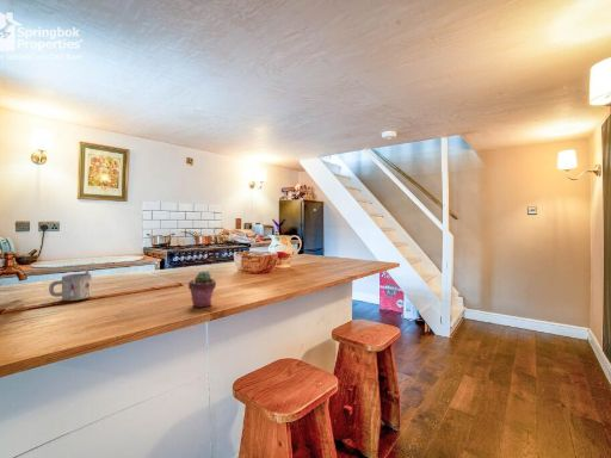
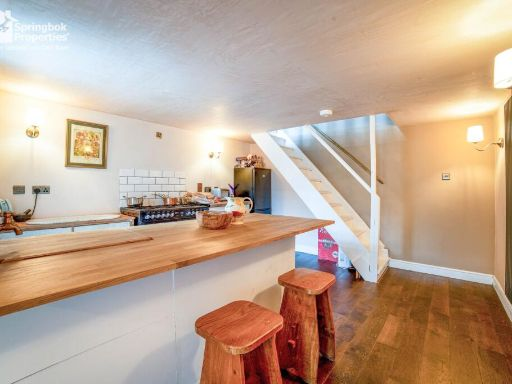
- mug (70, 286)
- potted succulent (202, 287)
